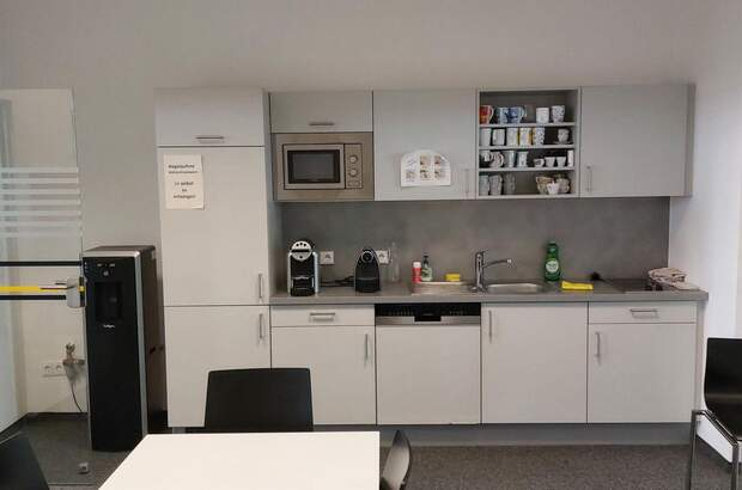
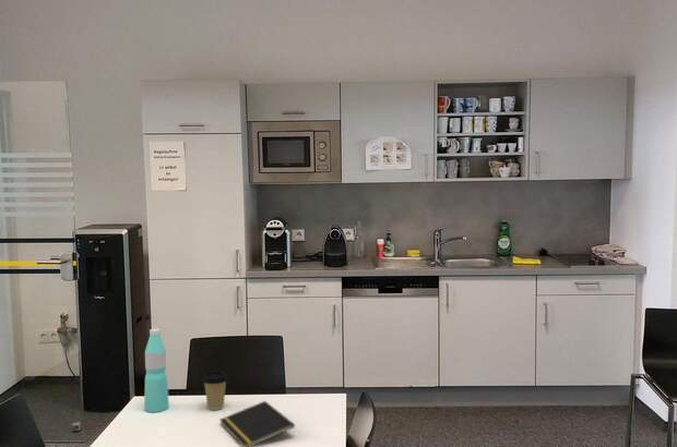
+ coffee cup (215, 390)
+ water bottle (155, 369)
+ notepad (256, 423)
